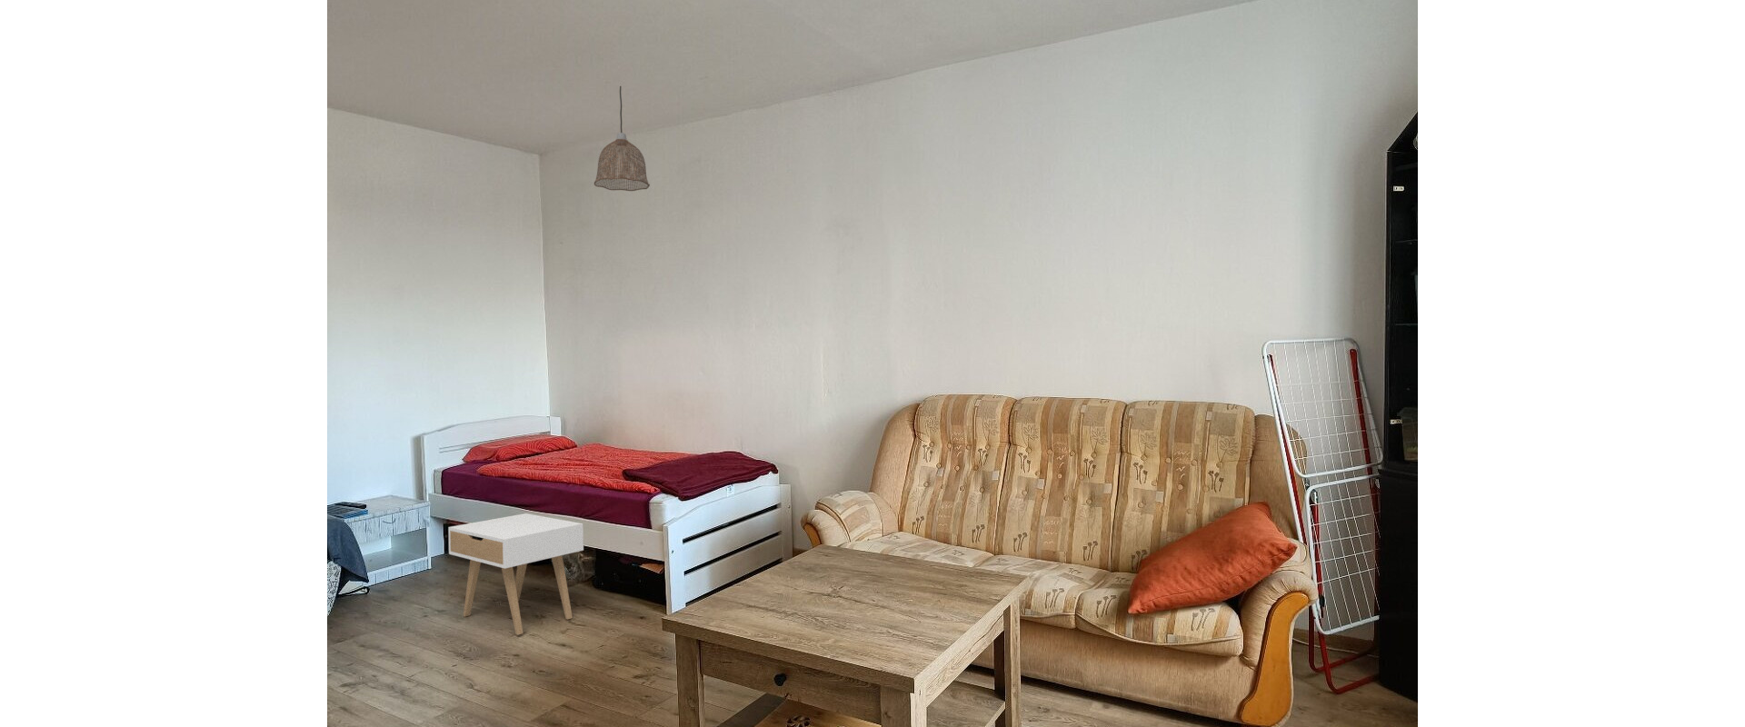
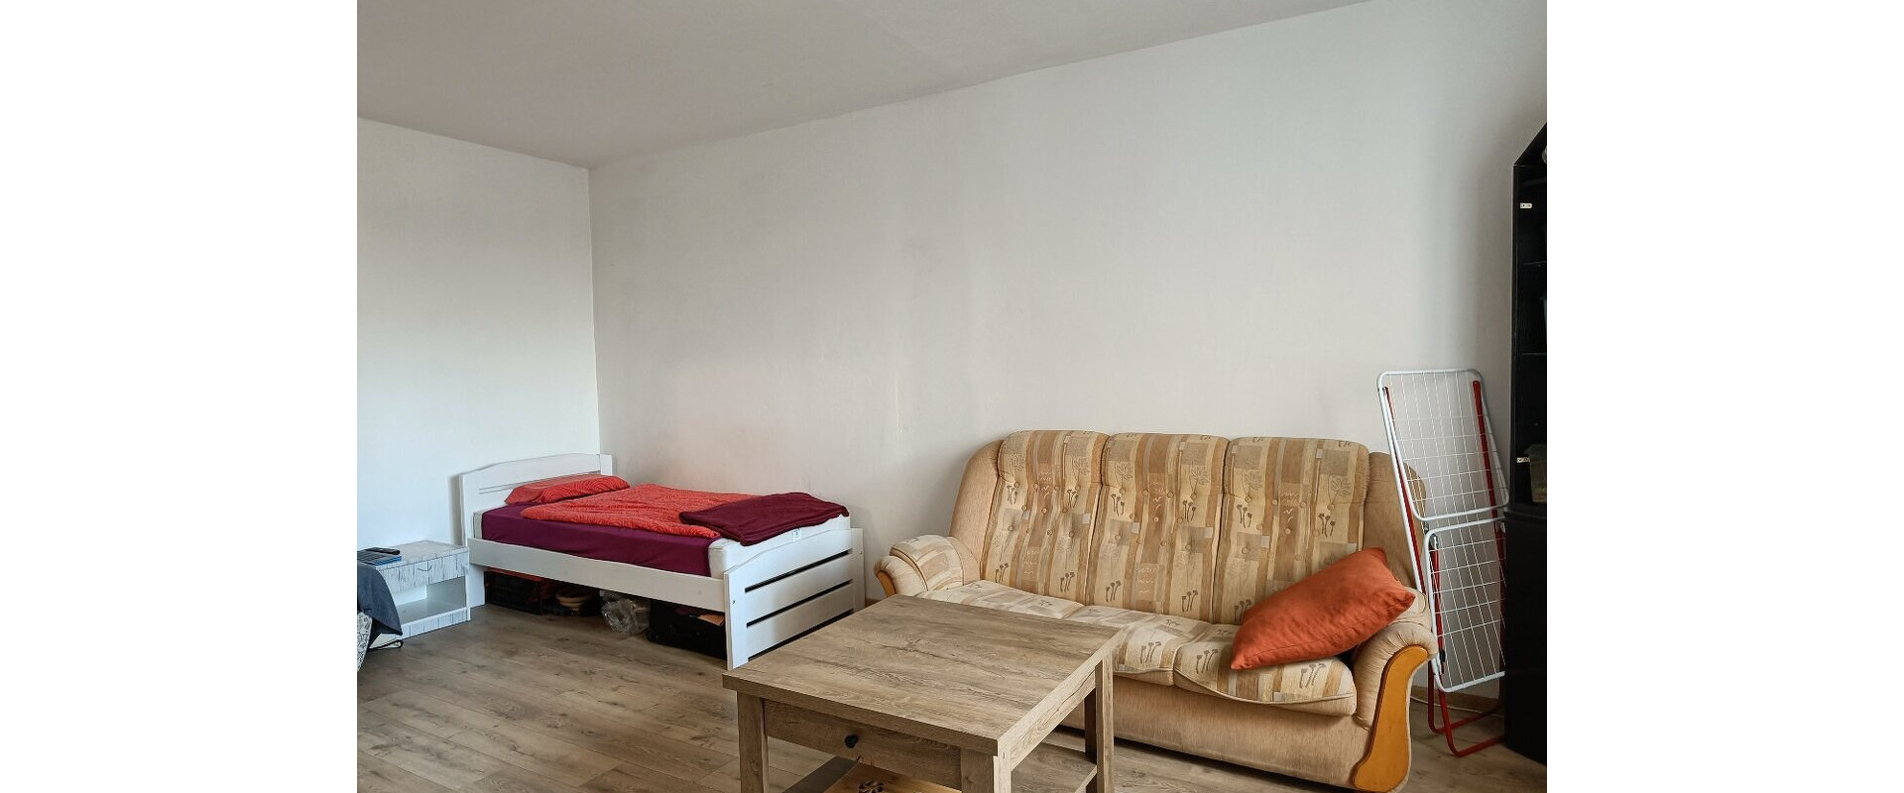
- nightstand (516, 571)
- pendant lamp (621, 136)
